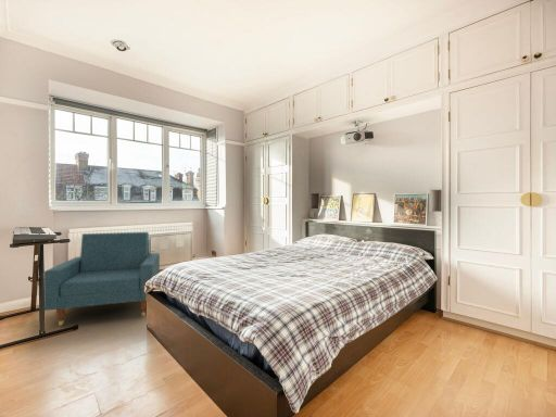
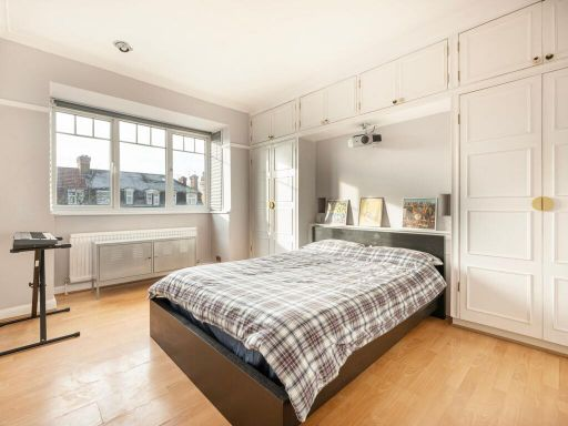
- armchair (111, 271)
